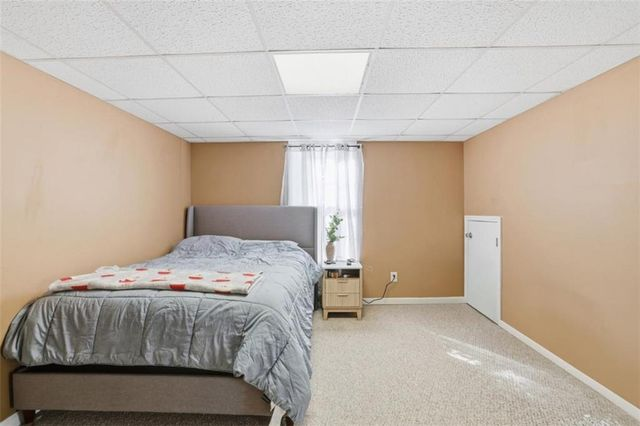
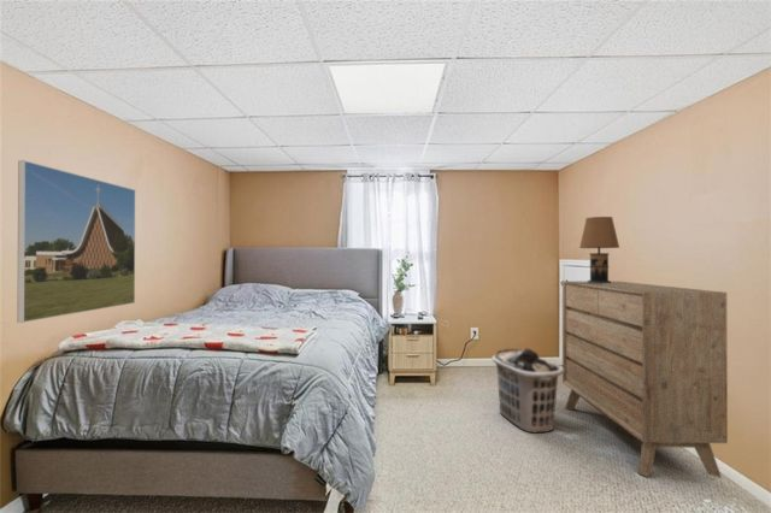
+ clothes hamper (525, 384)
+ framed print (87, 243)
+ table lamp (593, 247)
+ dresser (628, 360)
